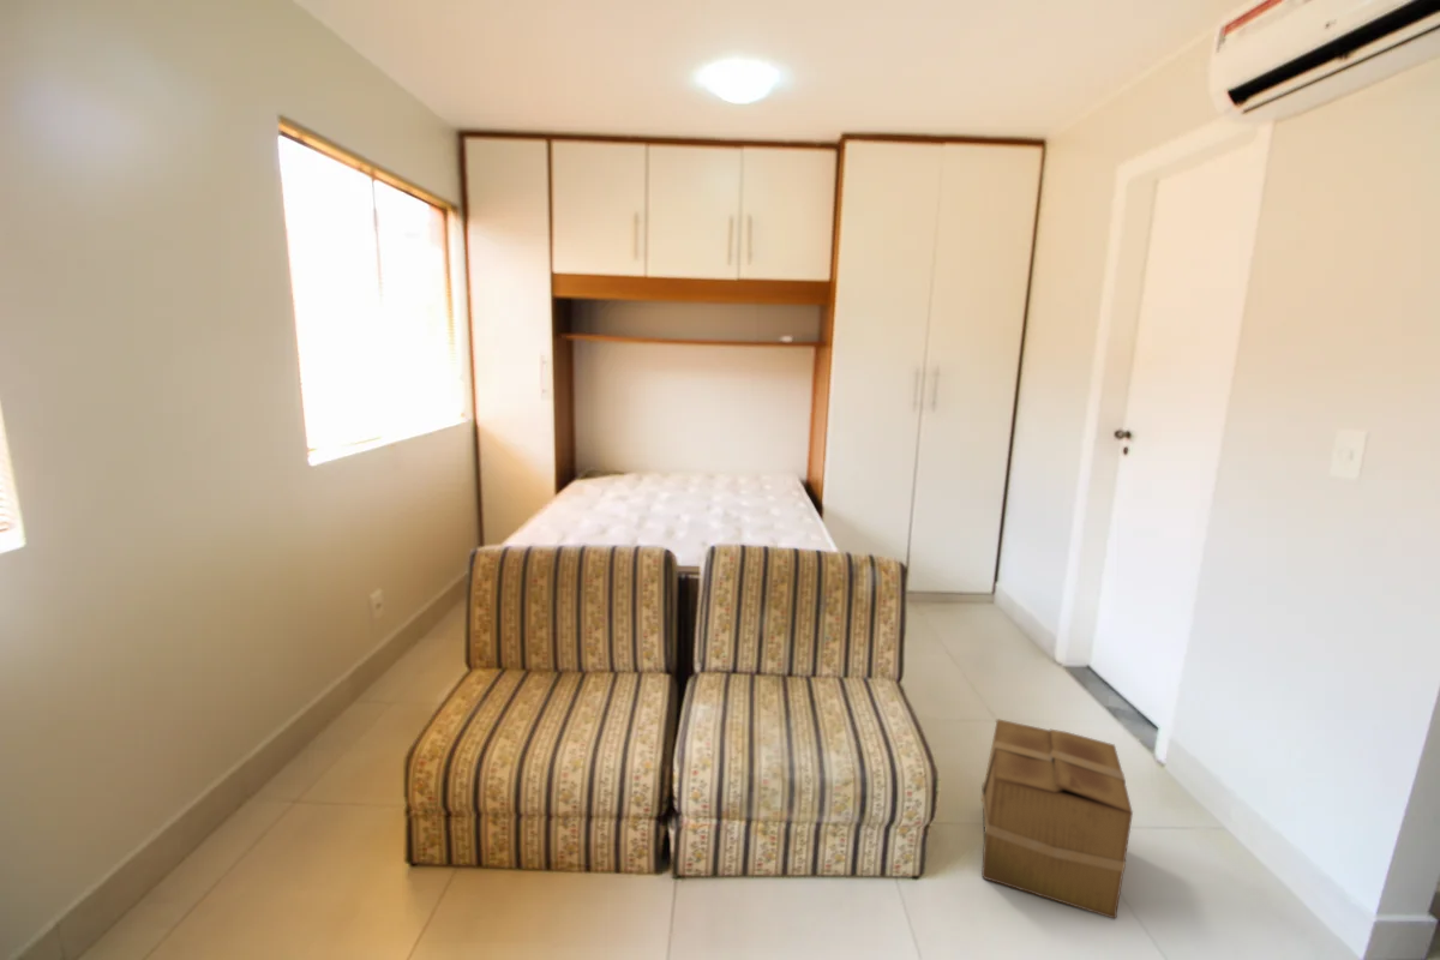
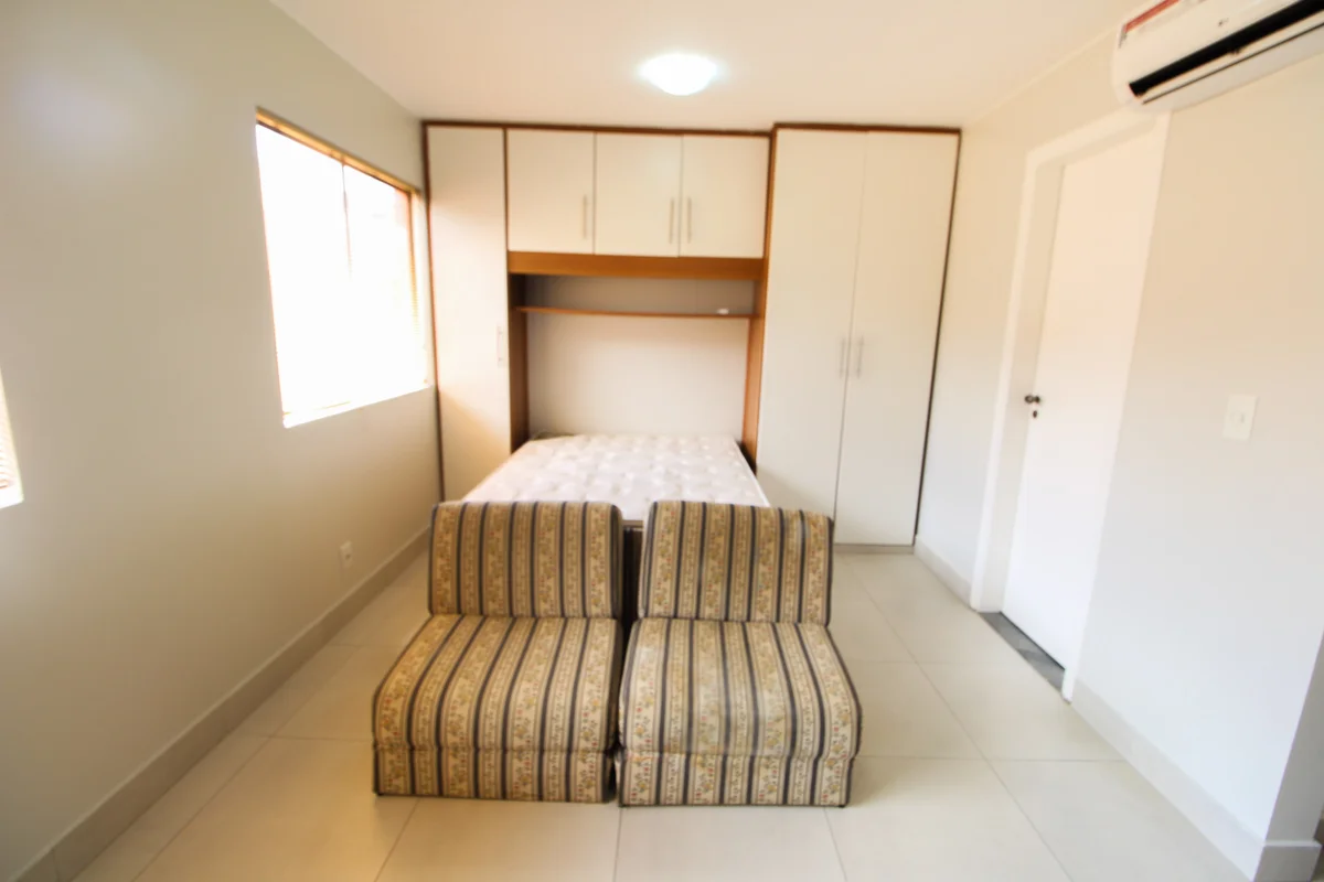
- cardboard box (1051, 805)
